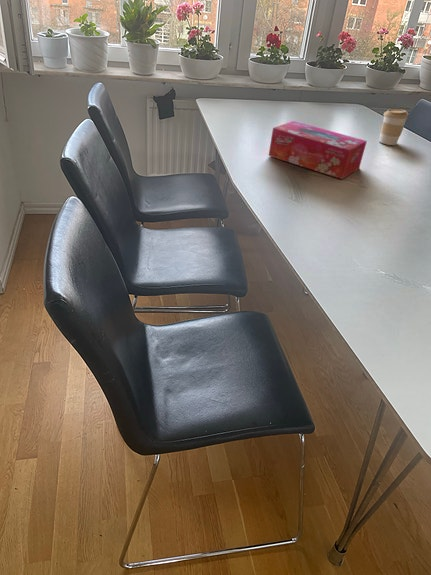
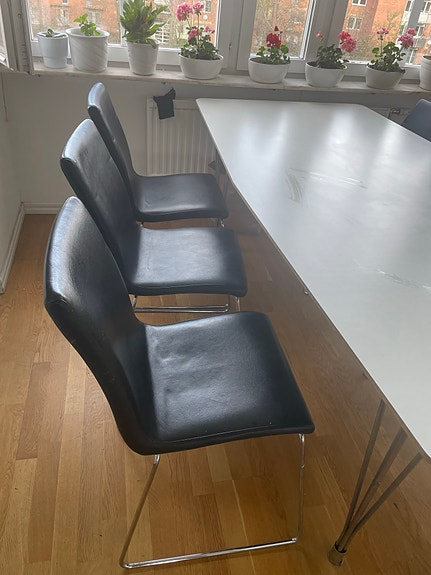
- coffee cup (392, 126)
- tissue box (316, 148)
